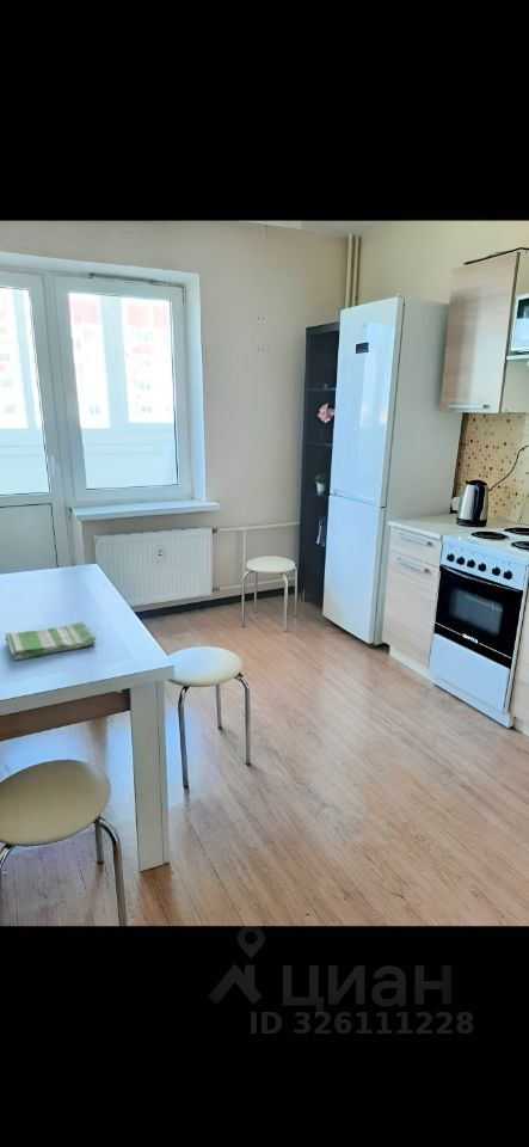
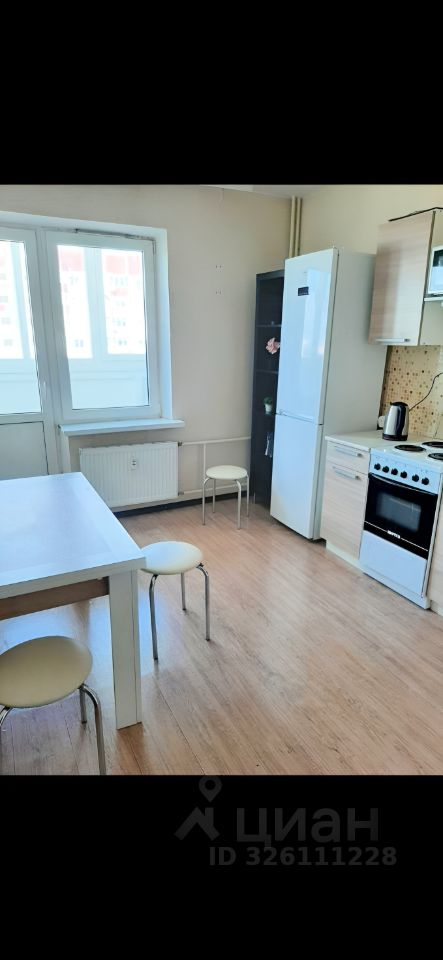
- dish towel (50, 638)
